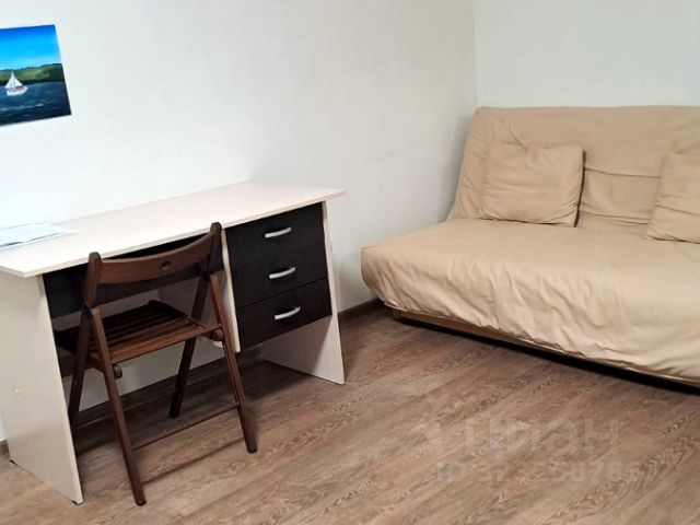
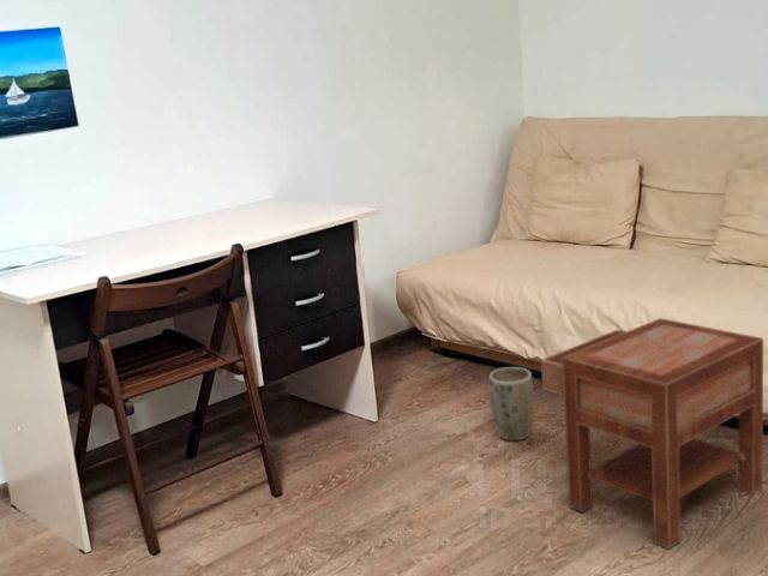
+ nightstand (653, 420)
+ plant pot (511, 404)
